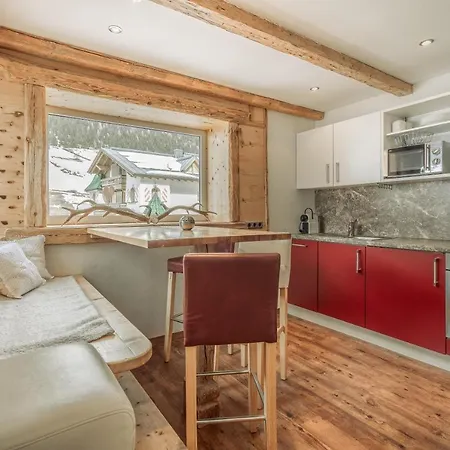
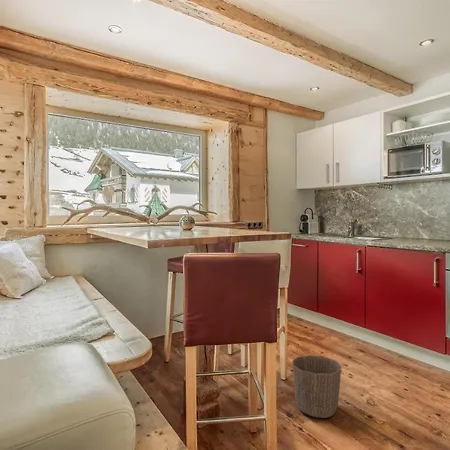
+ waste basket (316, 386)
